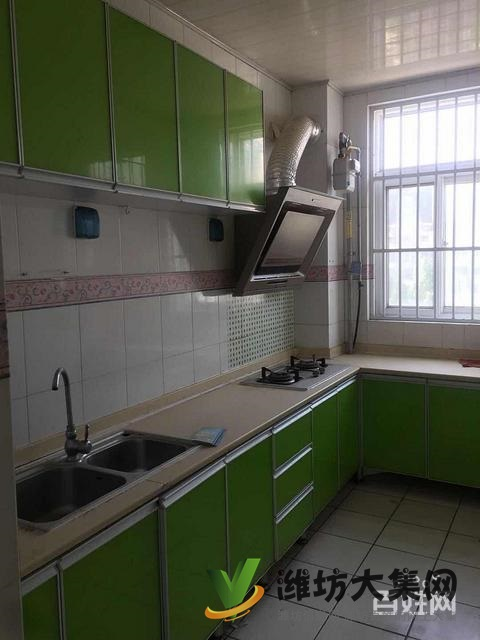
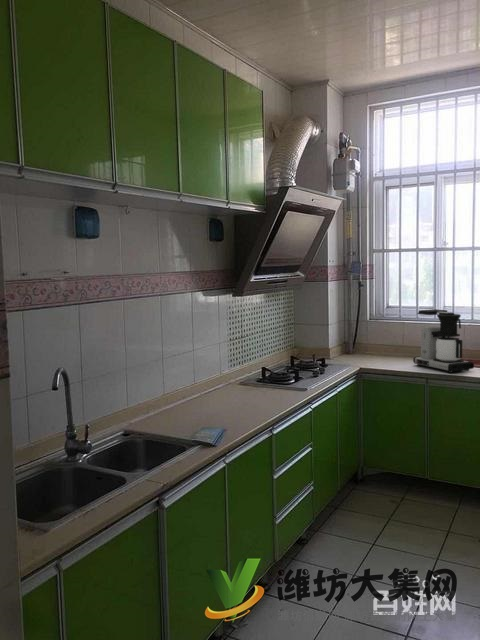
+ coffee maker (442, 339)
